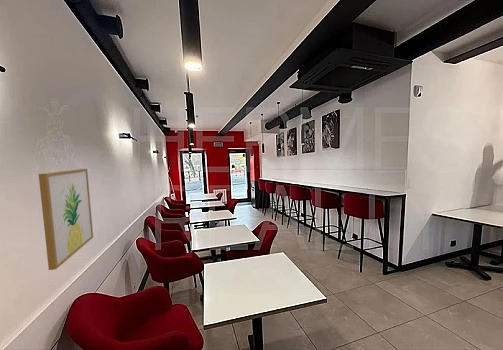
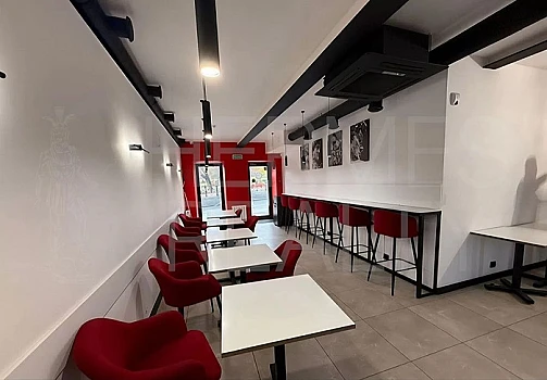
- wall art (70, 211)
